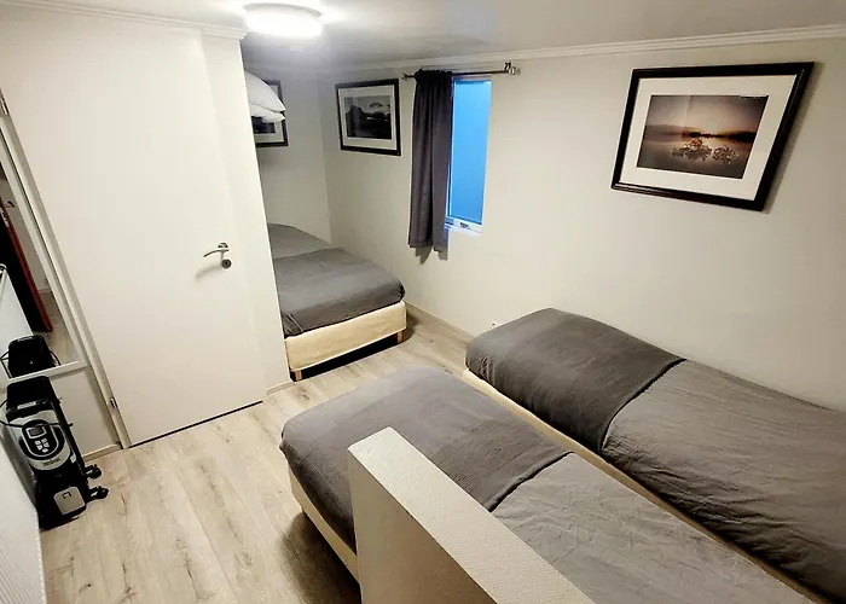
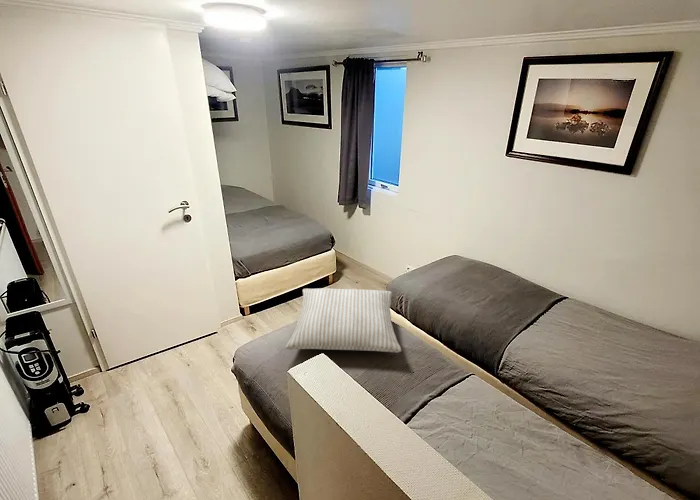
+ pillow (345, 316)
